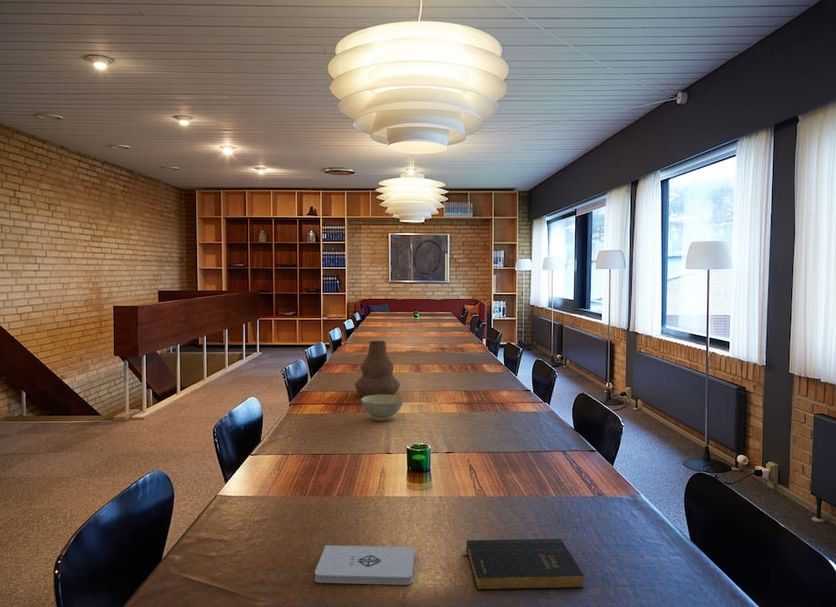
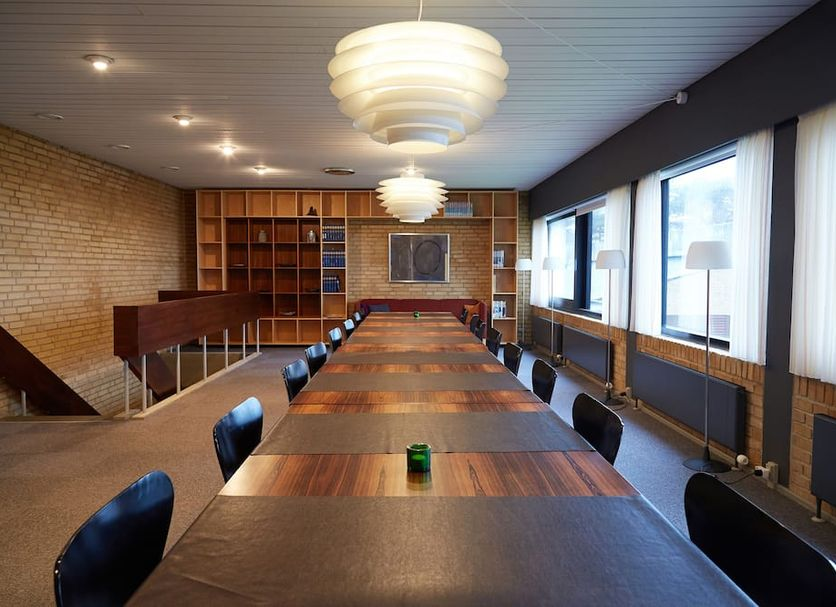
- book (518, 562)
- notepad (366, 564)
- vase (377, 368)
- bowl (382, 408)
